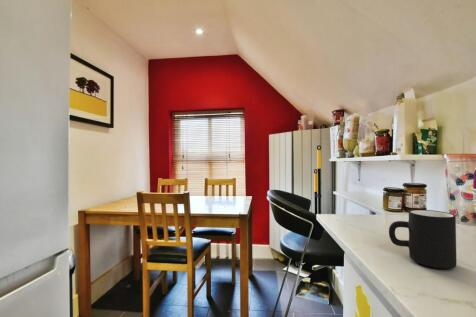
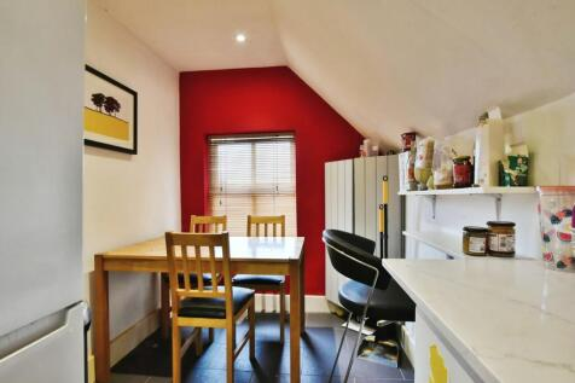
- mug (420, 235)
